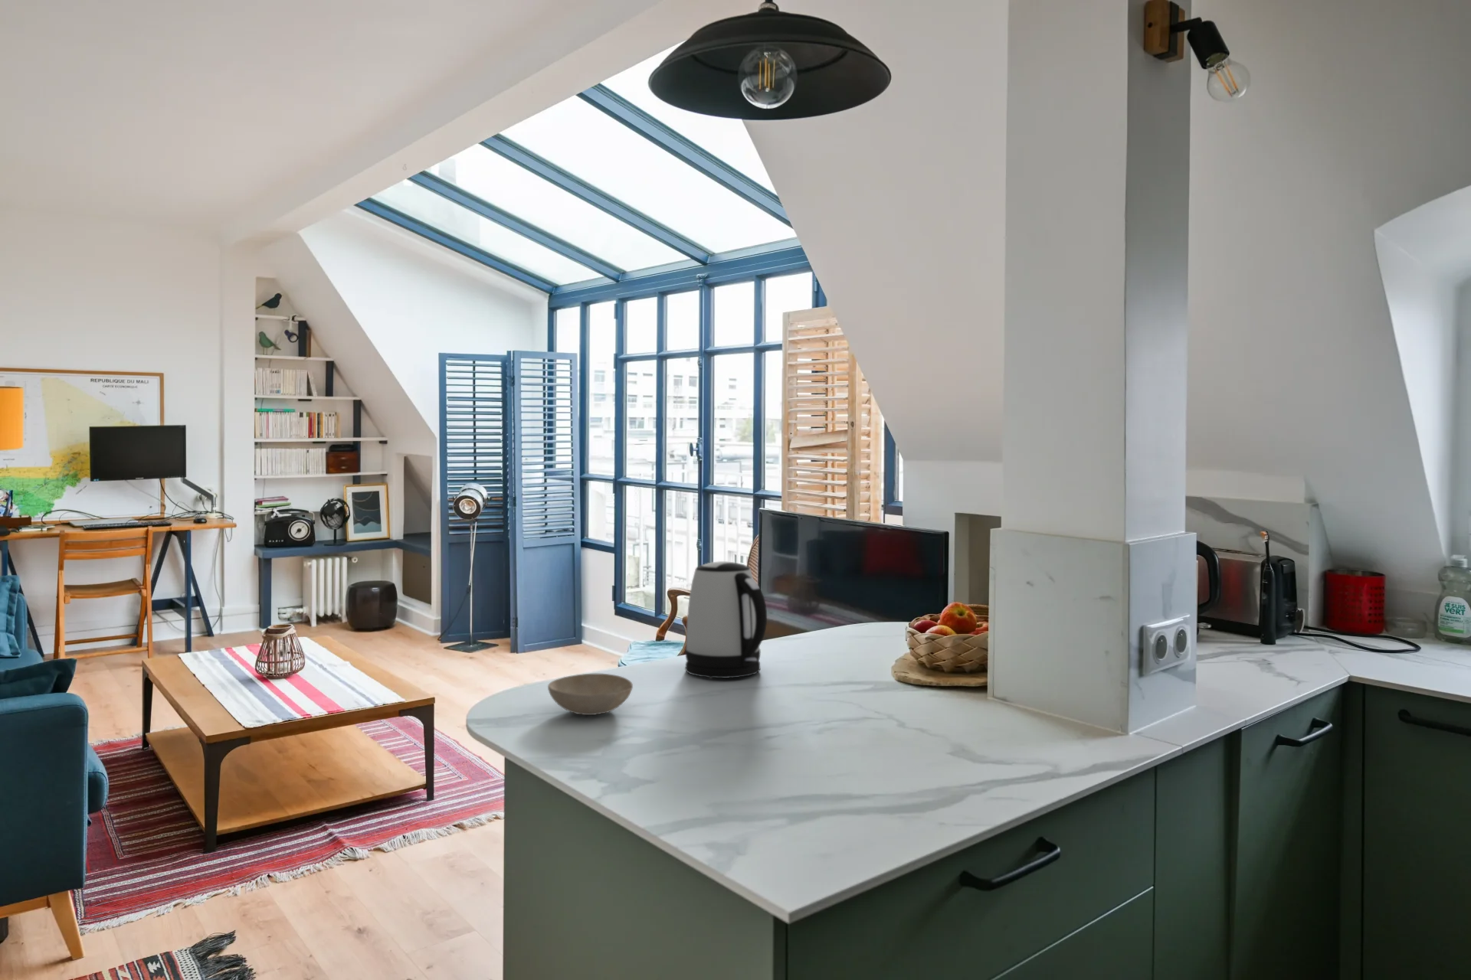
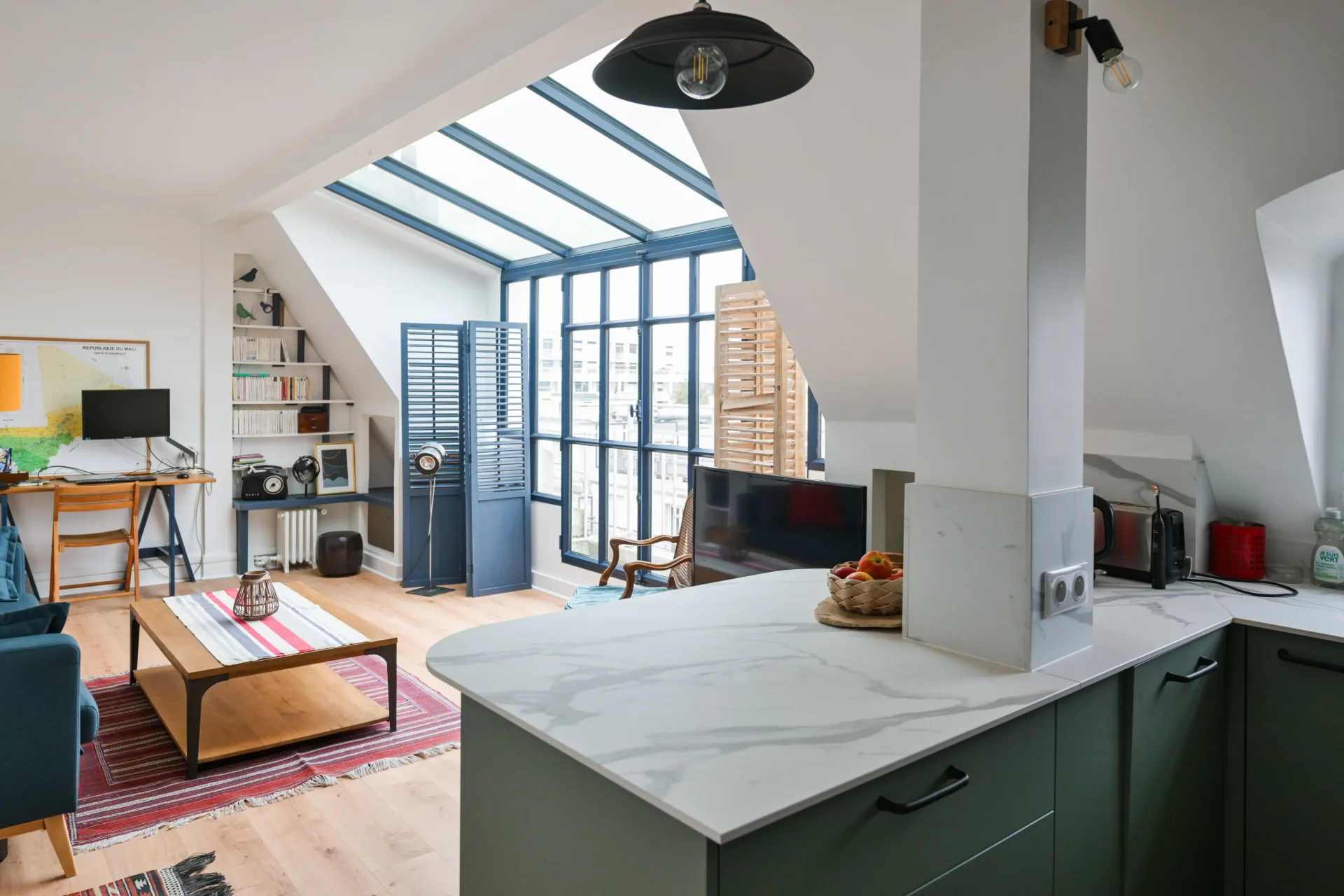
- kettle (729, 618)
- bowl (591, 697)
